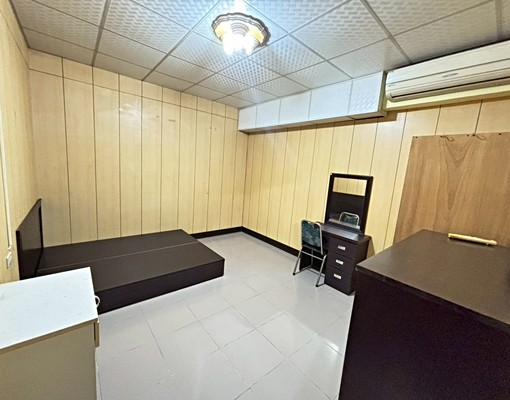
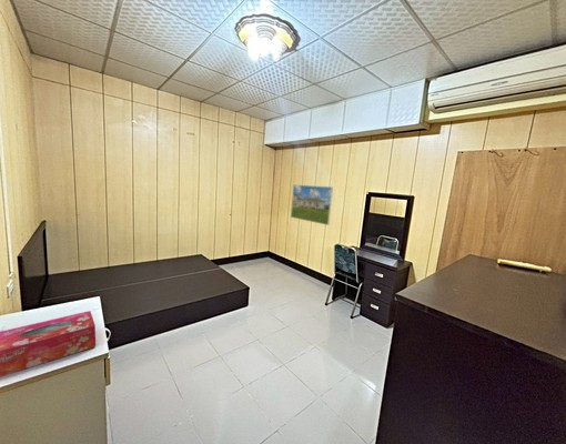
+ tissue box (48, 340)
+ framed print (310, 203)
